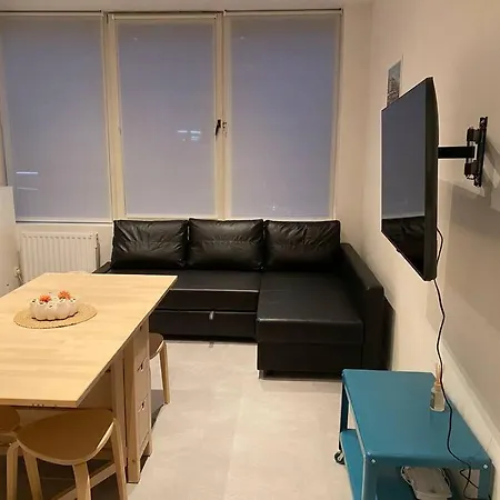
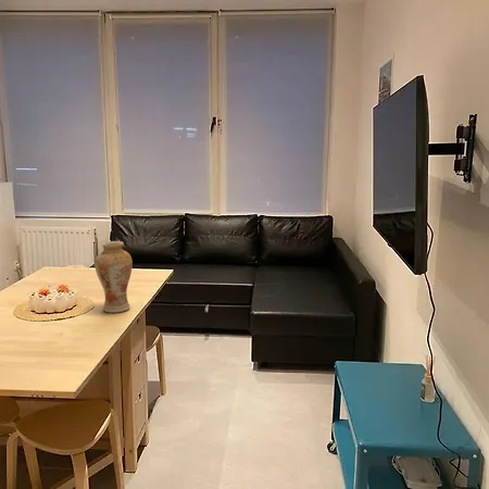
+ vase (114, 276)
